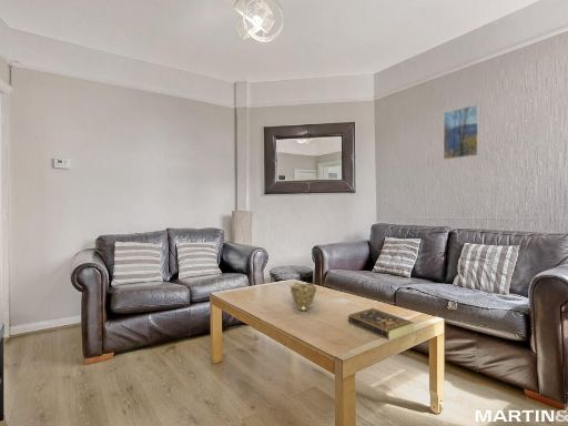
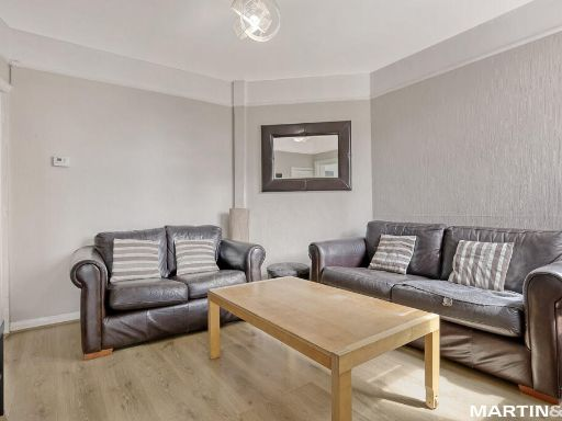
- decorative bowl (303, 297)
- book (379, 322)
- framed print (460, 133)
